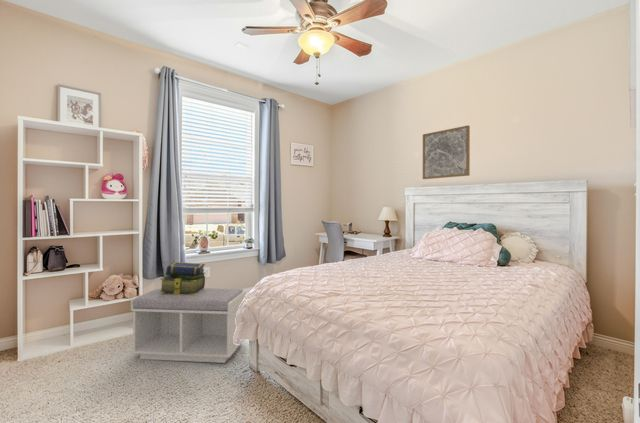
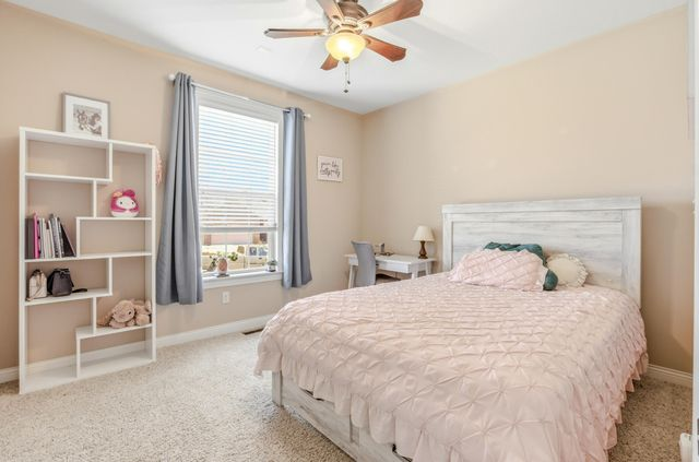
- wall art (444, 153)
- bench (191, 321)
- stack of books (185, 276)
